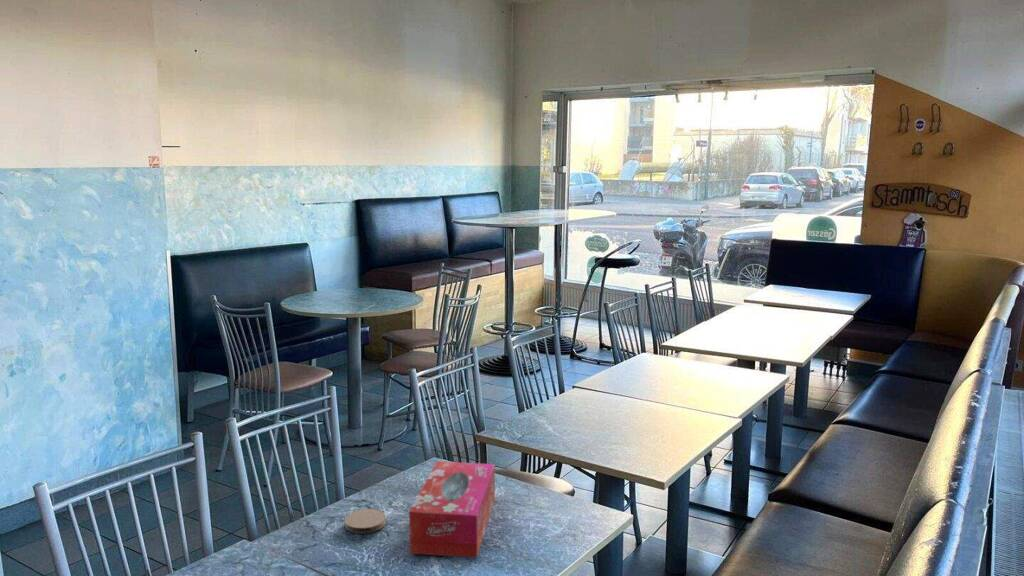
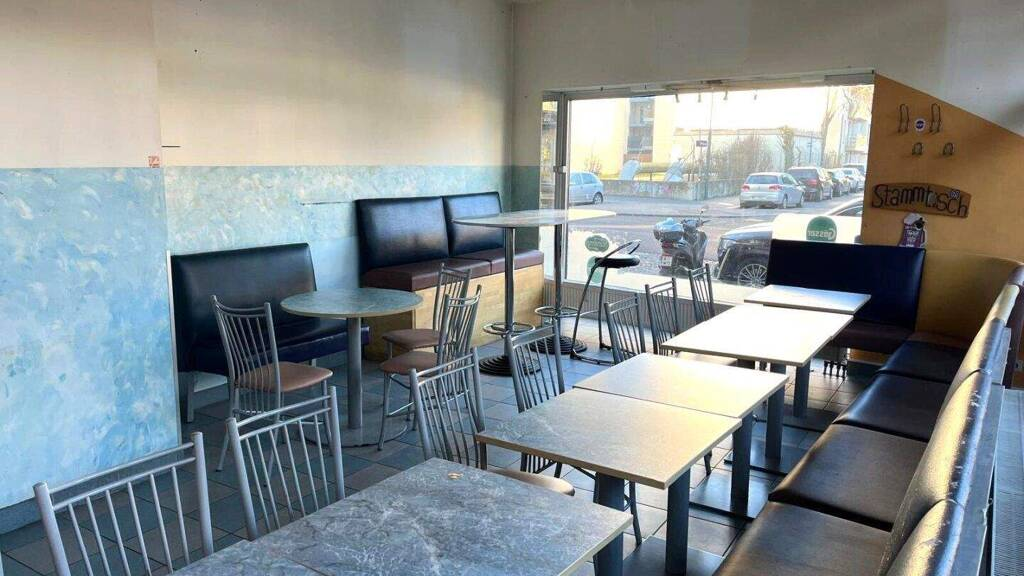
- coaster (365, 520)
- tissue box (455, 505)
